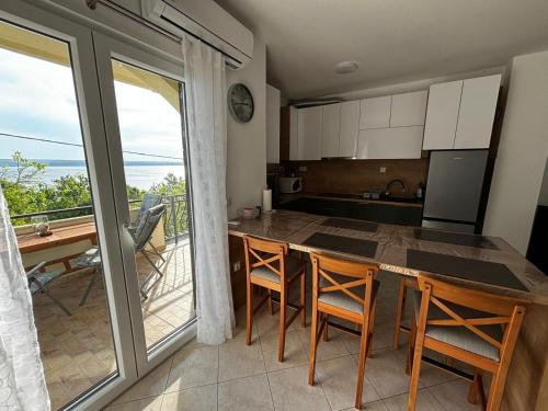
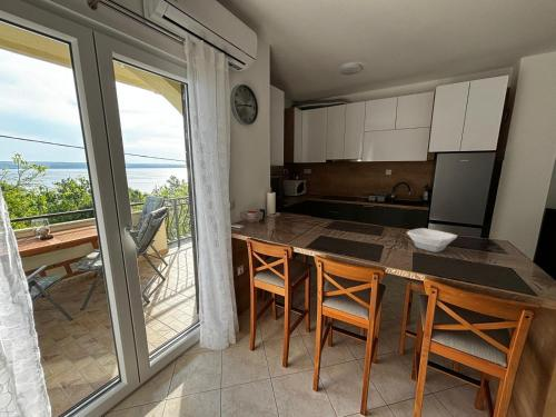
+ bowl (430, 240)
